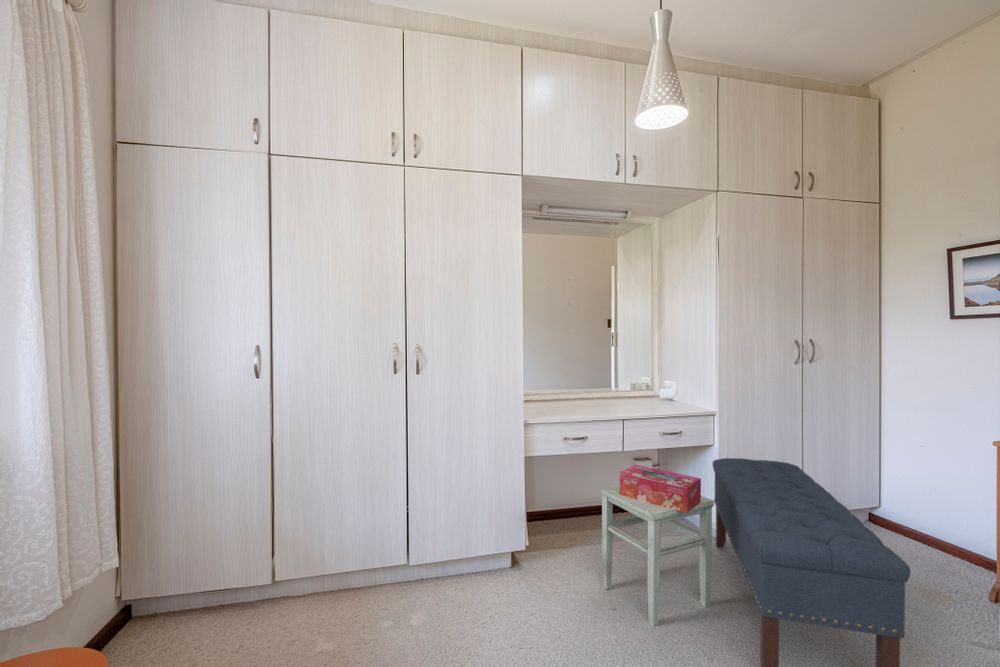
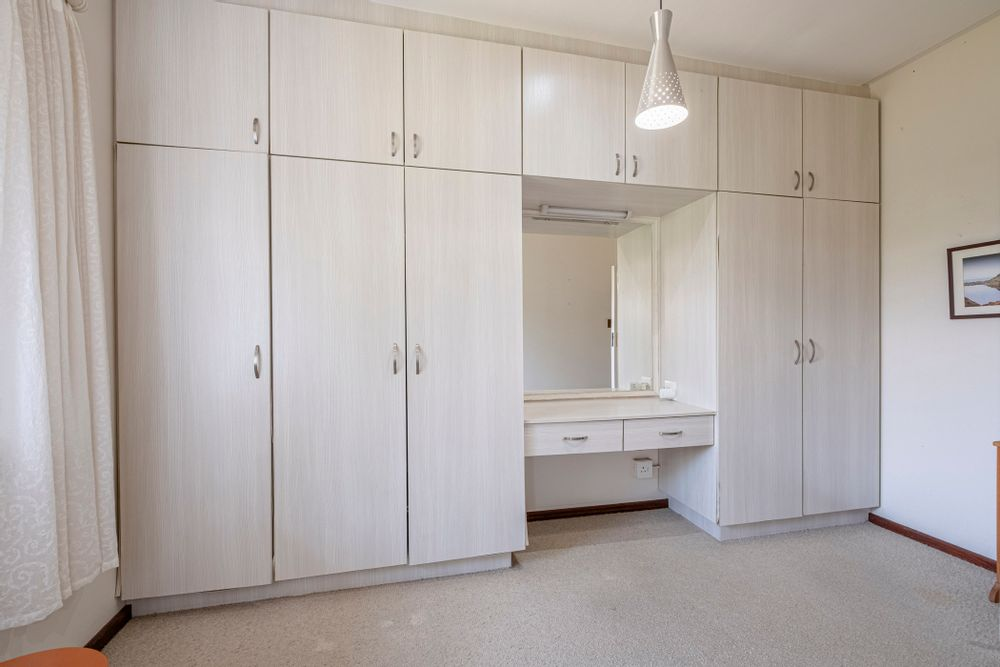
- stool (654, 545)
- tissue box (659, 486)
- bench (783, 547)
